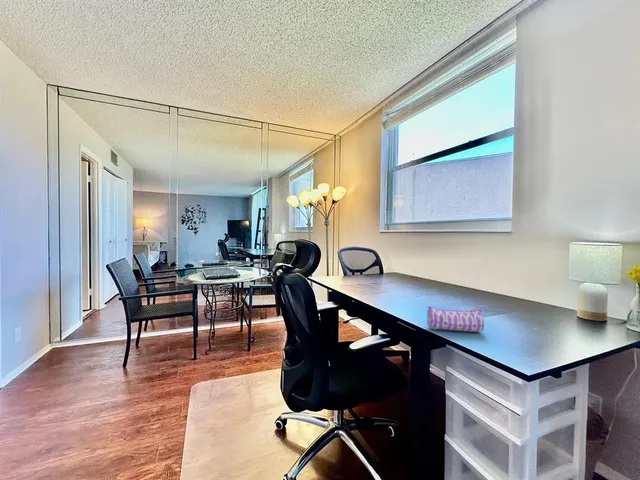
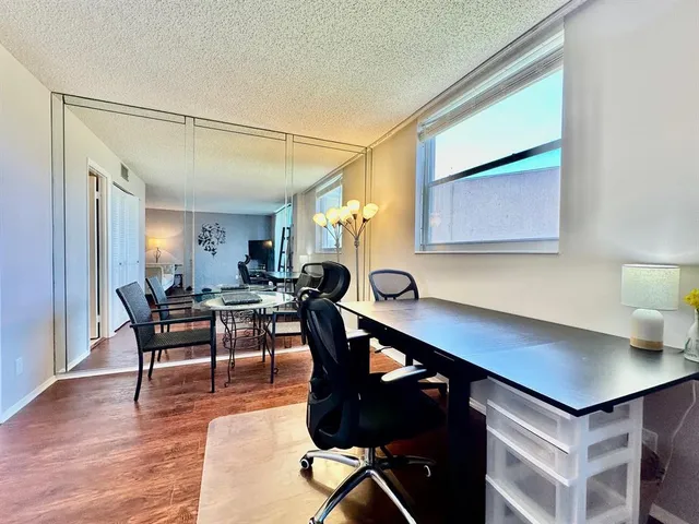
- pencil case (454, 318)
